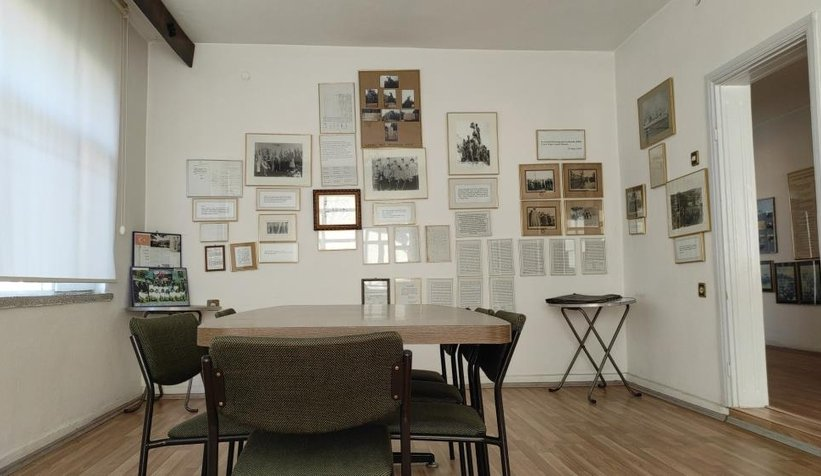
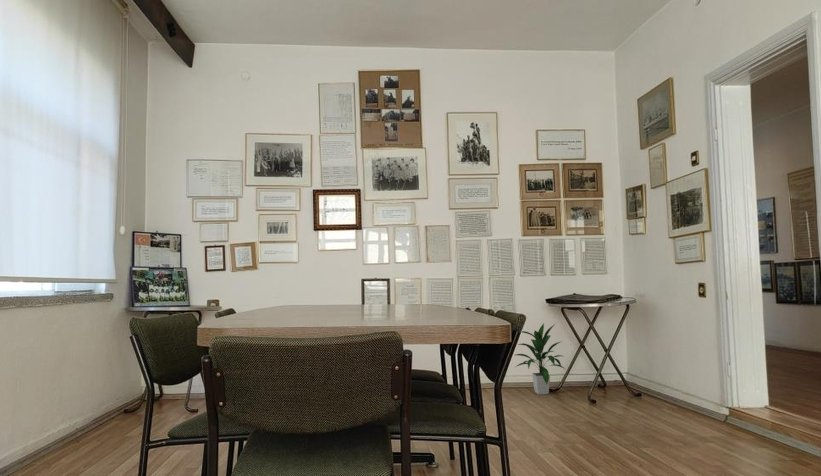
+ indoor plant (539, 358)
